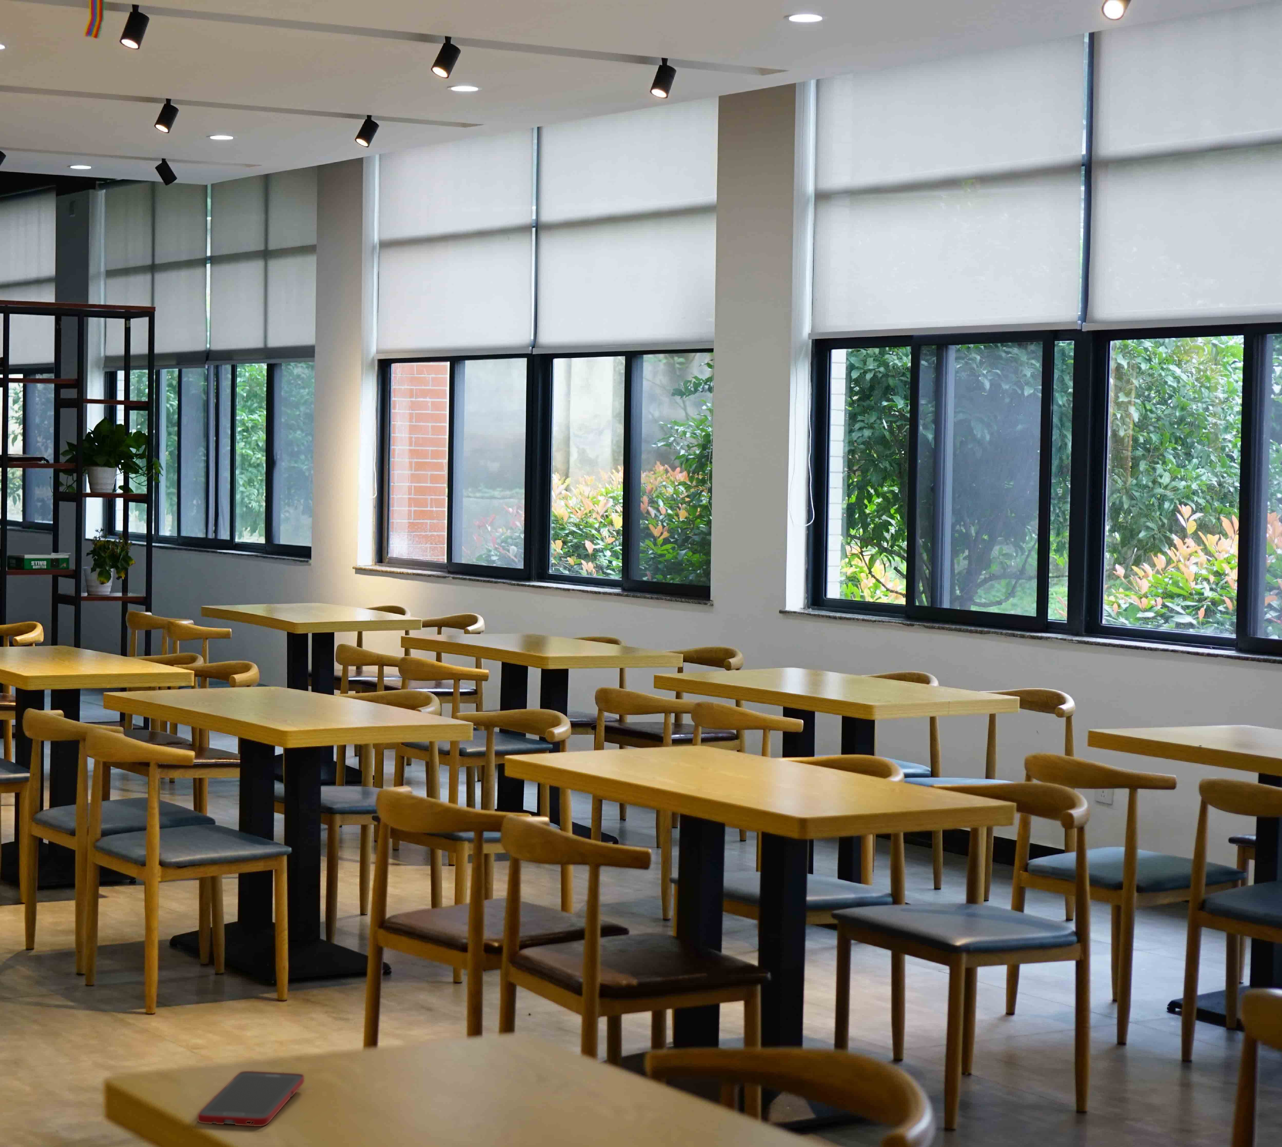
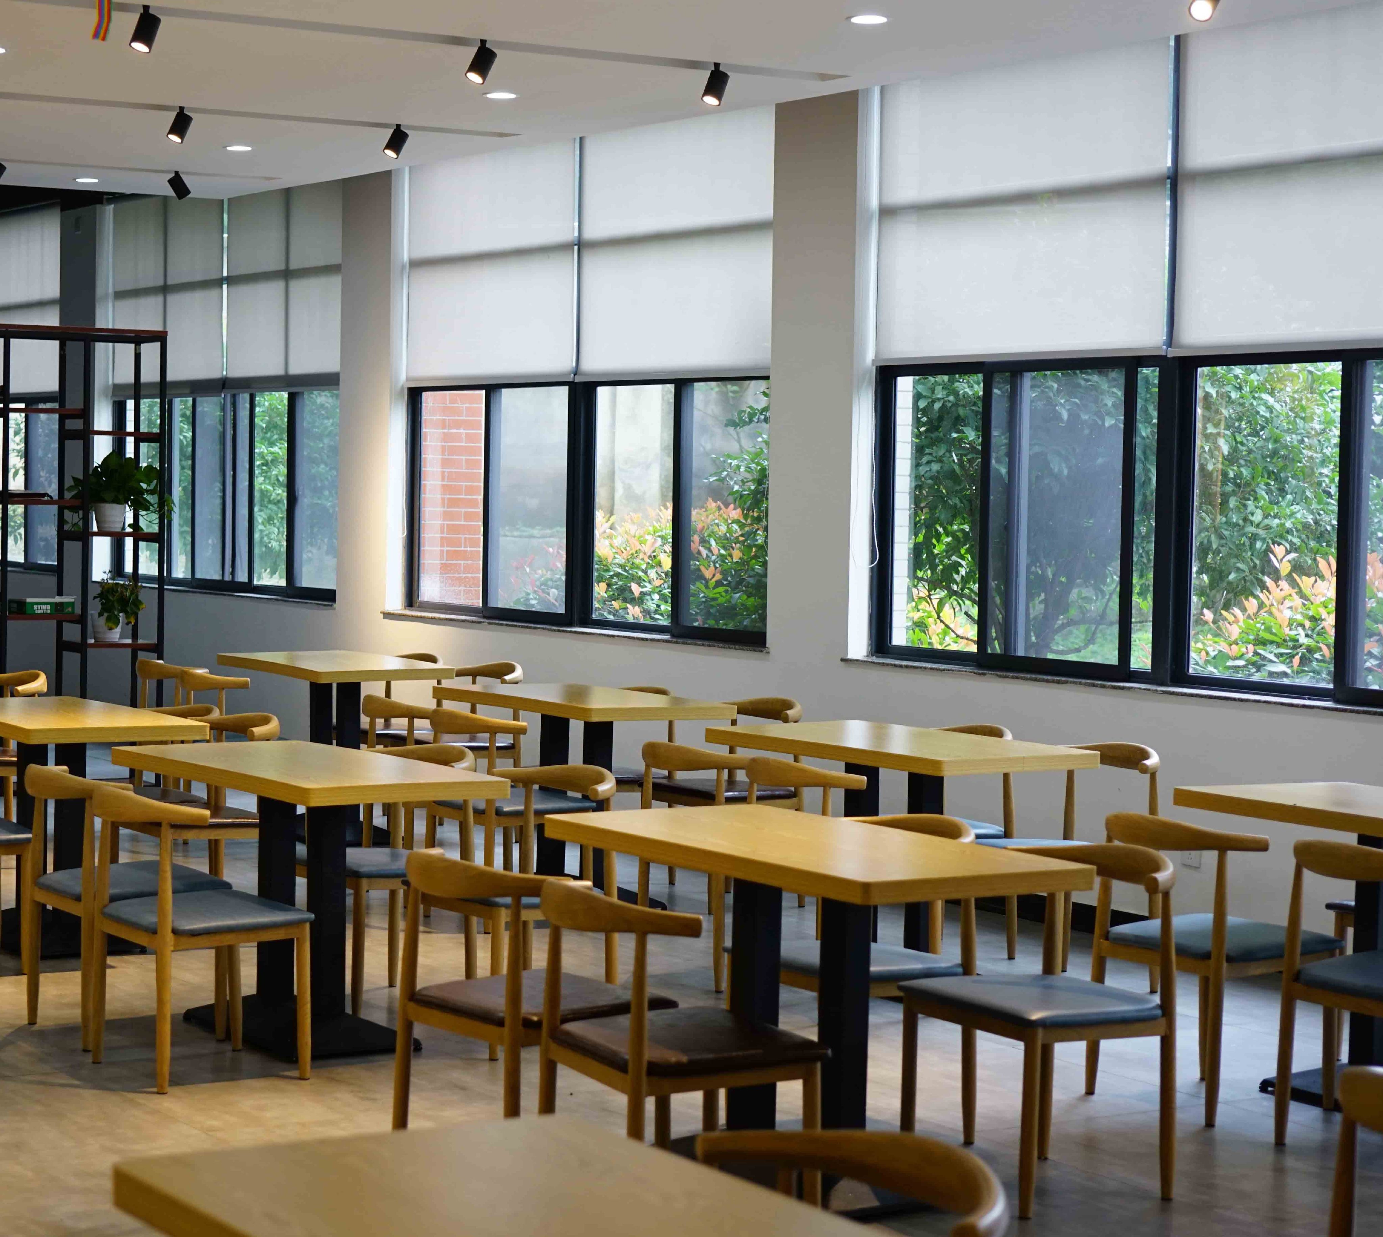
- cell phone (252, 1098)
